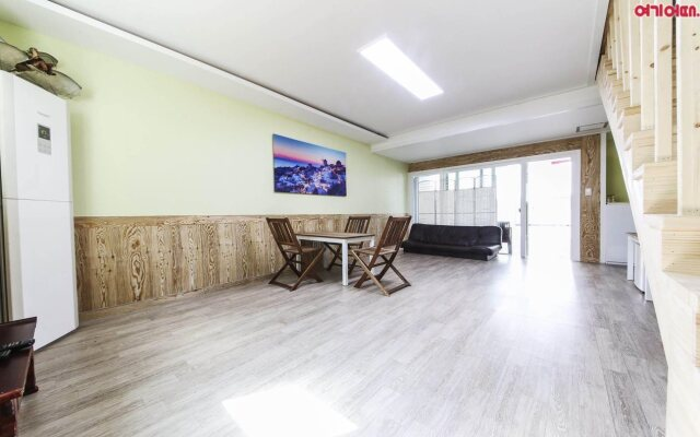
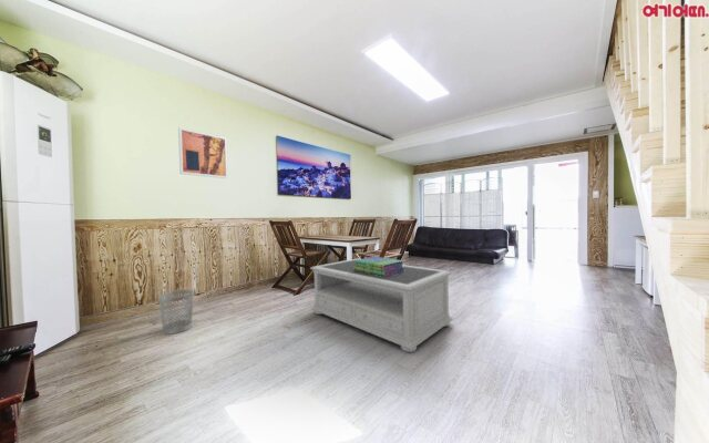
+ stack of books (379, 265)
+ wastebasket (176, 311)
+ coffee table (377, 293)
+ wall art (204, 154)
